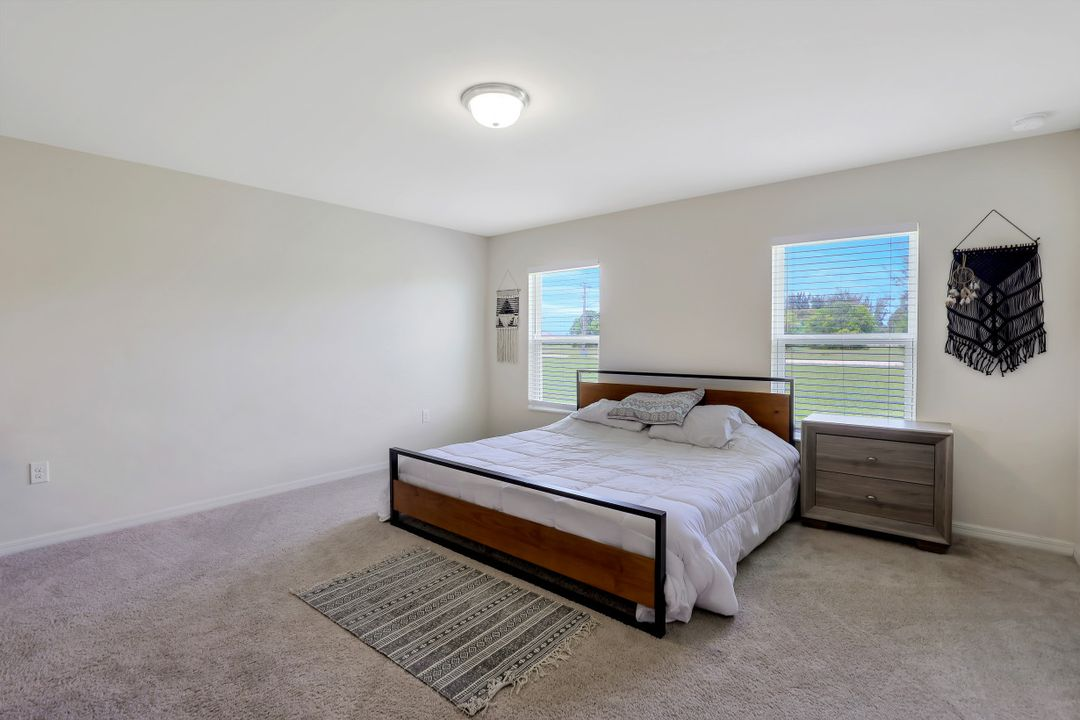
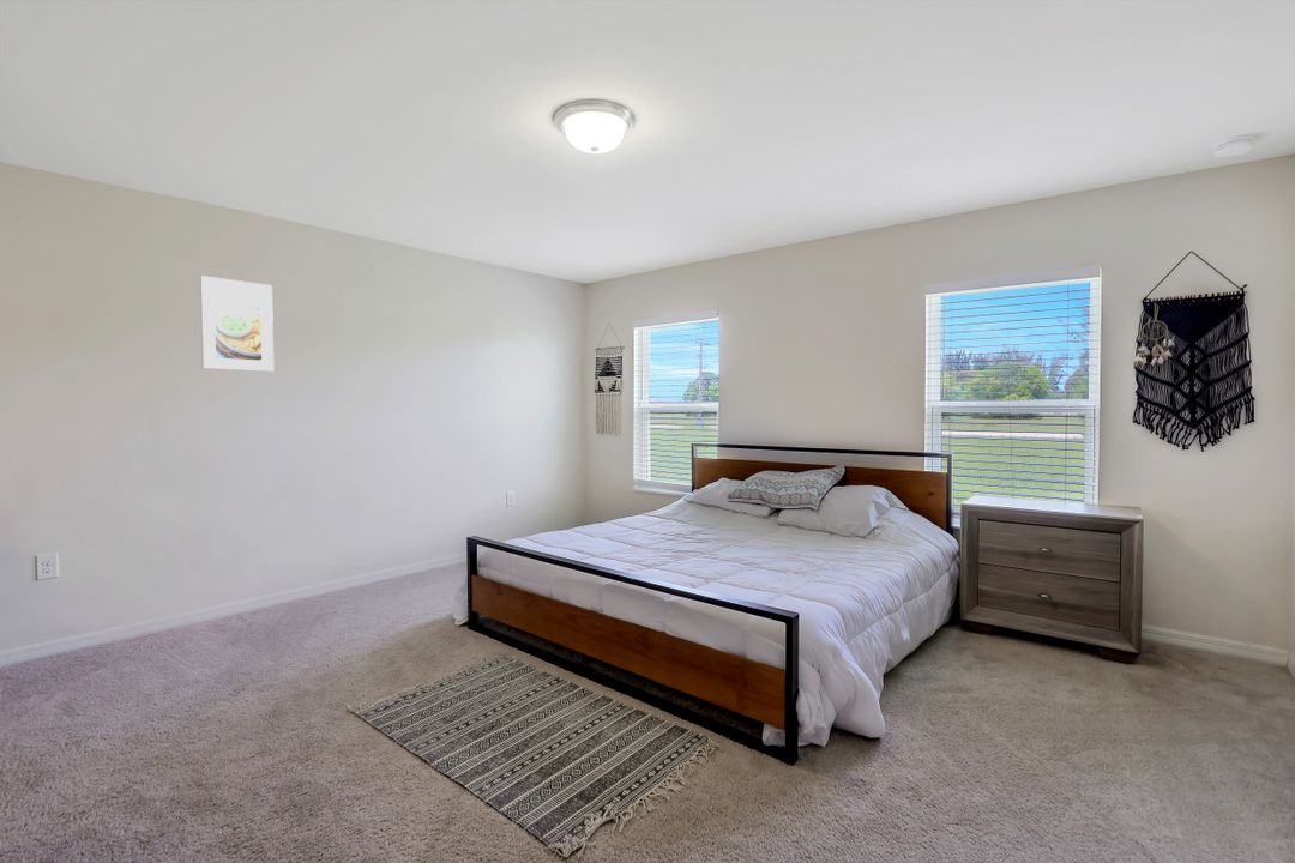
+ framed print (237, 325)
